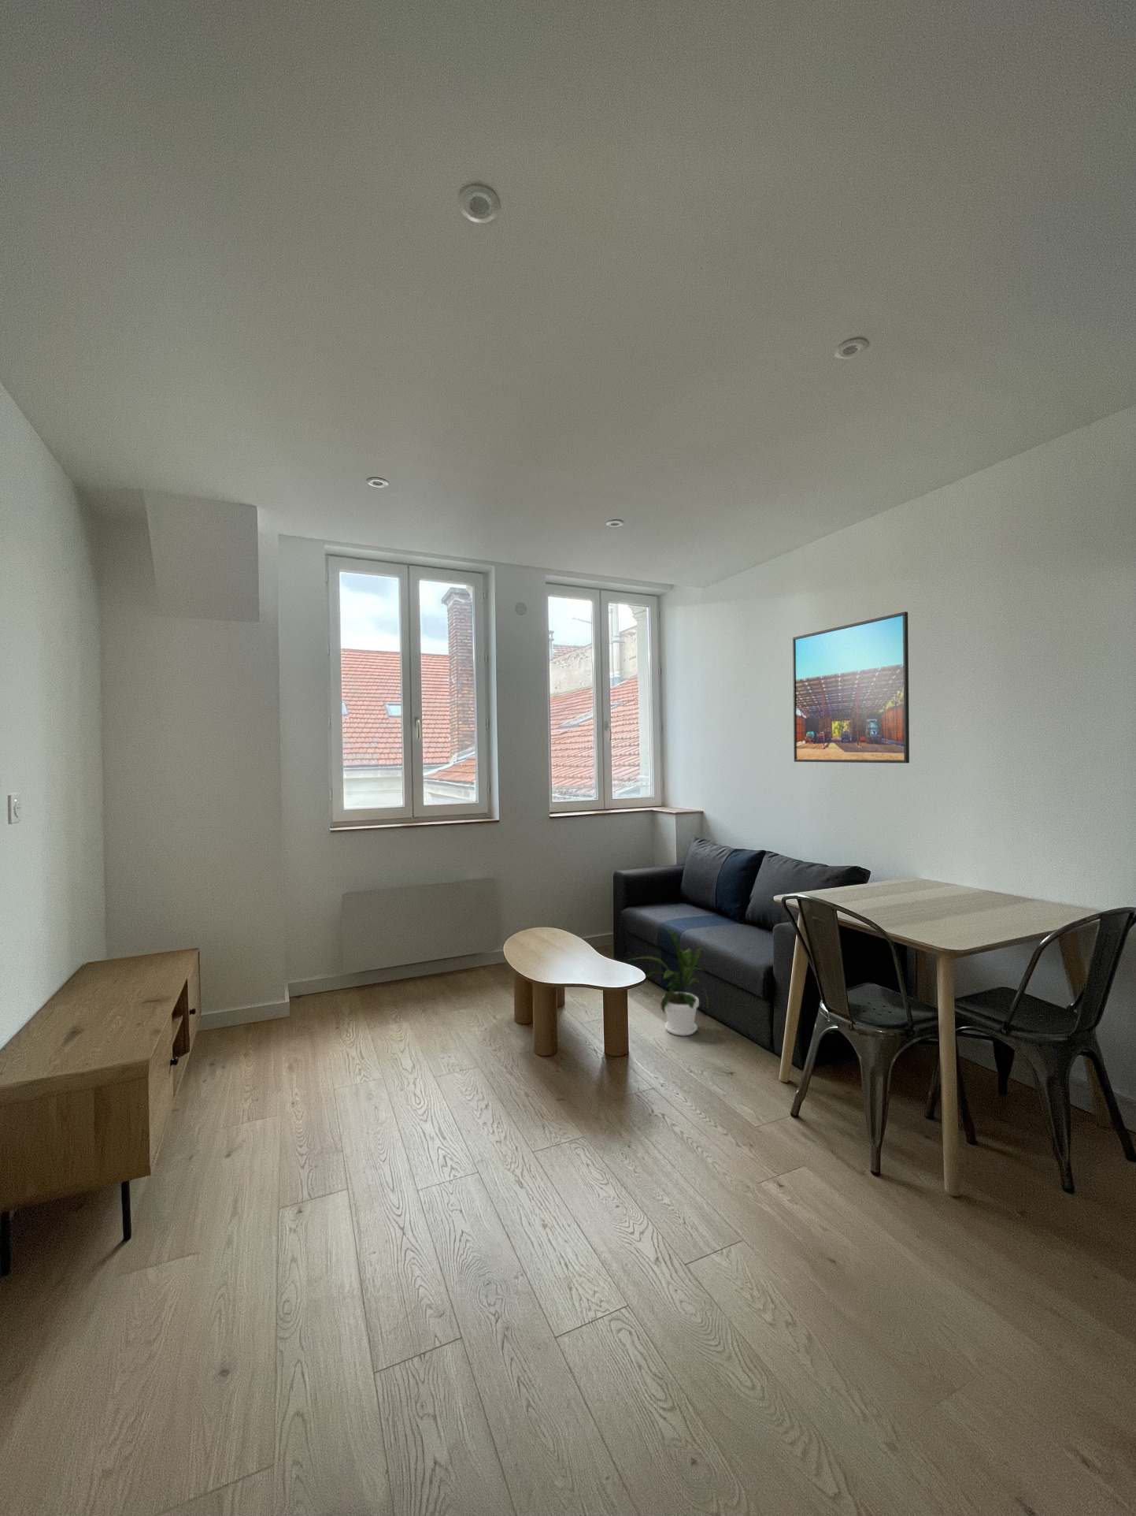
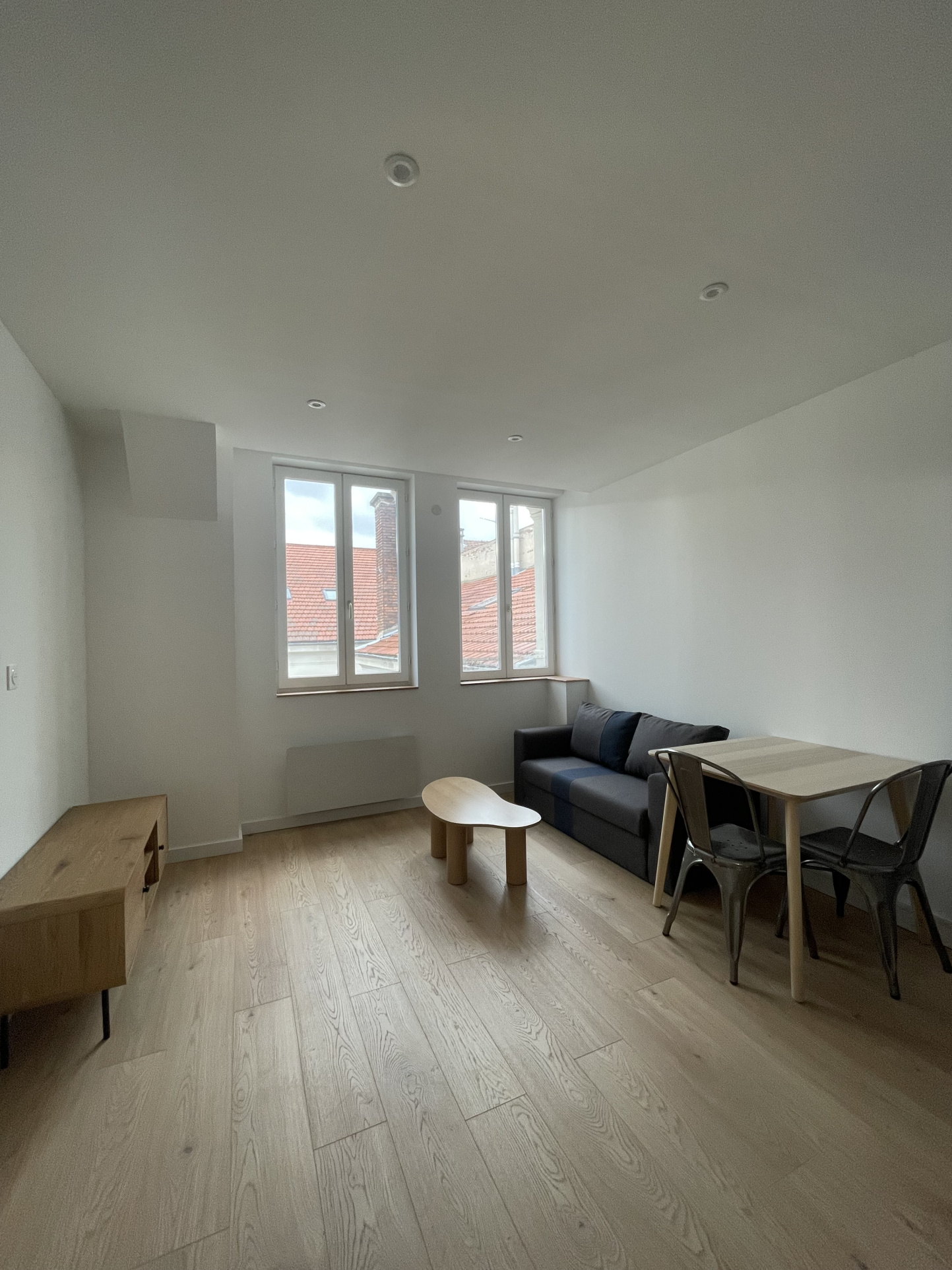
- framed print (845, 695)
- house plant (678, 981)
